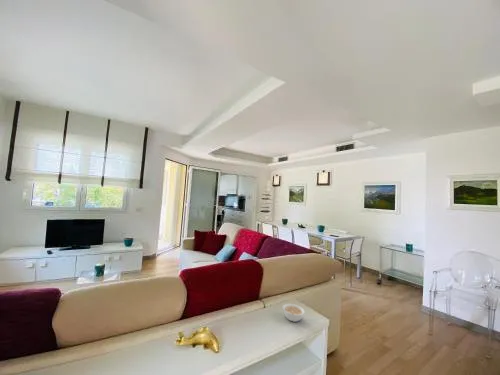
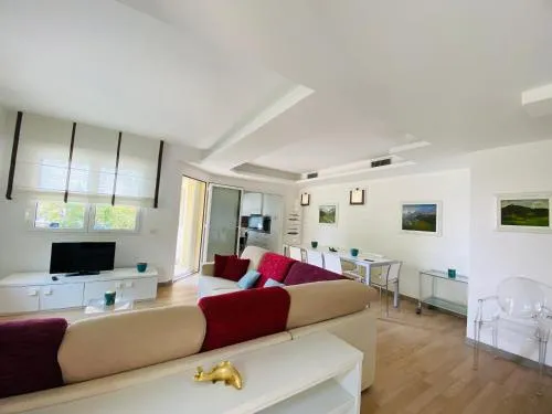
- legume (293, 312)
